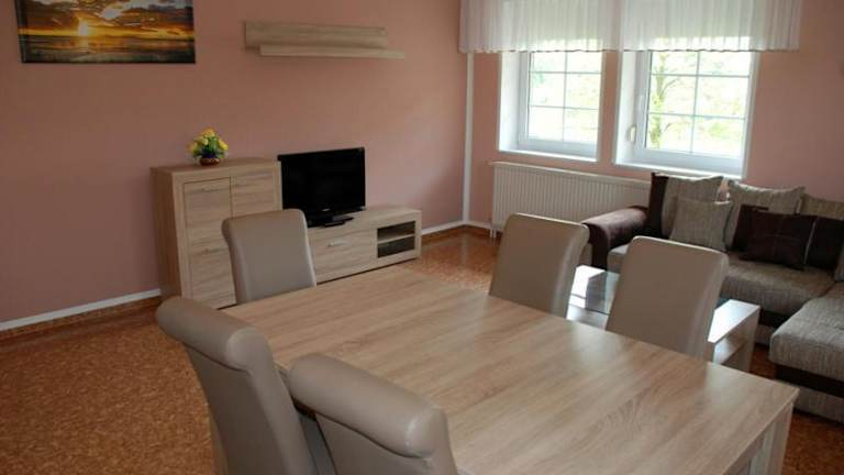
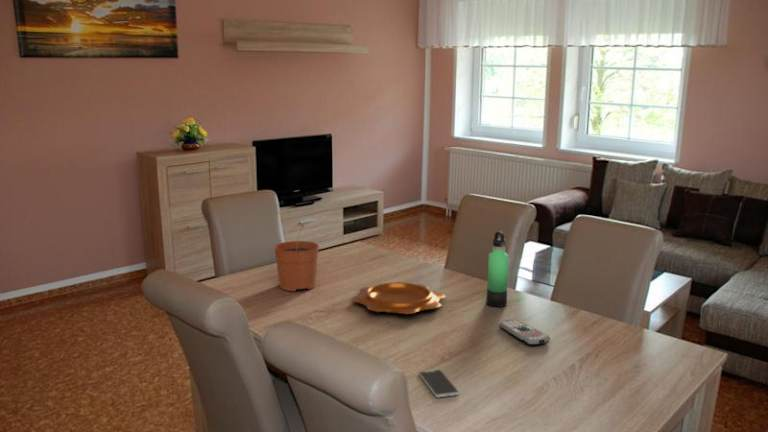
+ remote control (522, 331)
+ plant pot (296, 256)
+ decorative bowl (399, 296)
+ thermos bottle (498, 267)
+ smartphone (438, 382)
